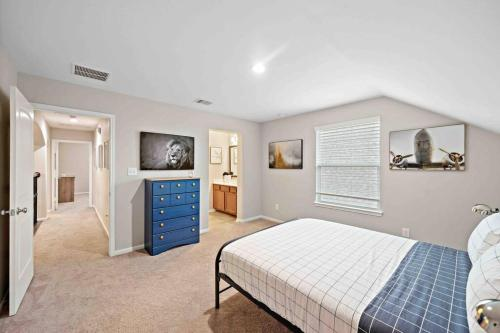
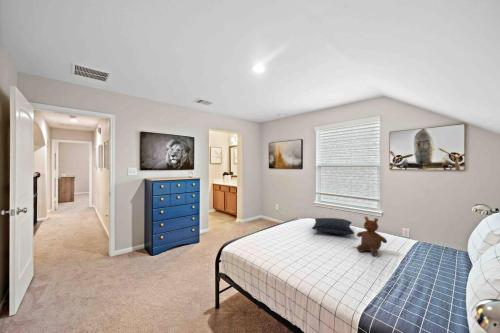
+ teddy bear (369, 234)
+ pillow (332, 225)
